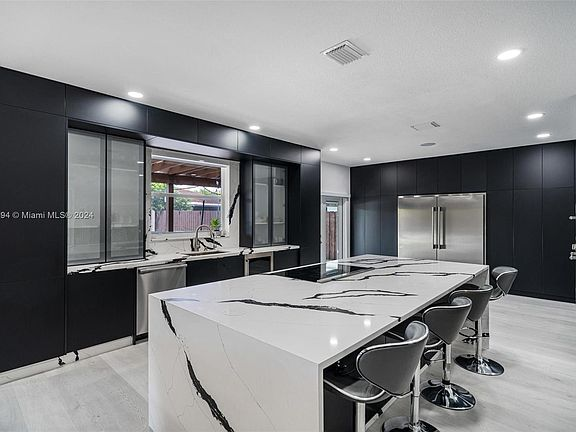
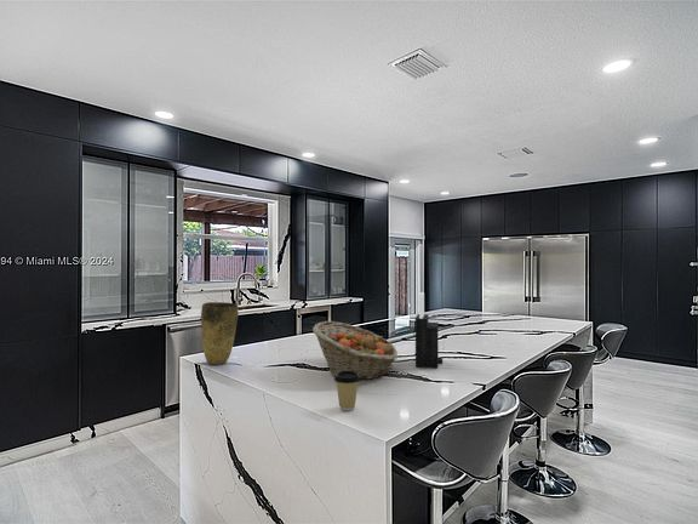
+ knife block (429, 328)
+ vase (219, 332)
+ fruit basket (355, 347)
+ coffee cup (347, 391)
